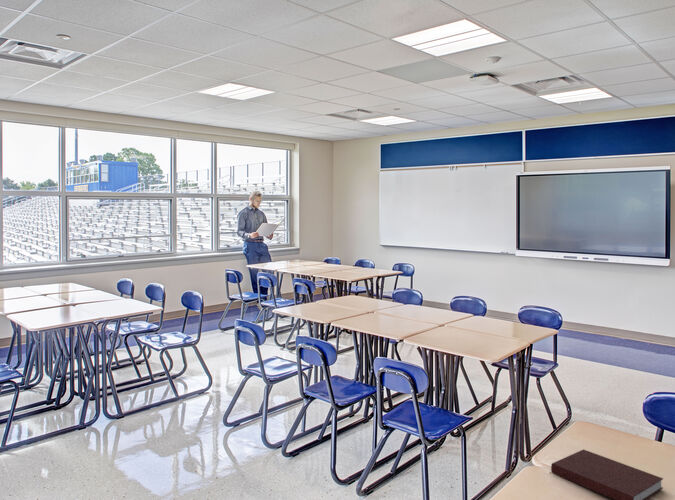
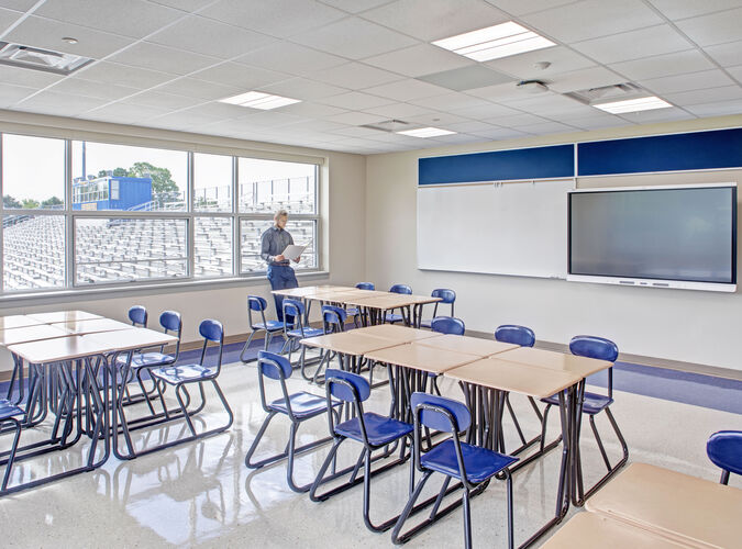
- notebook (605, 475)
